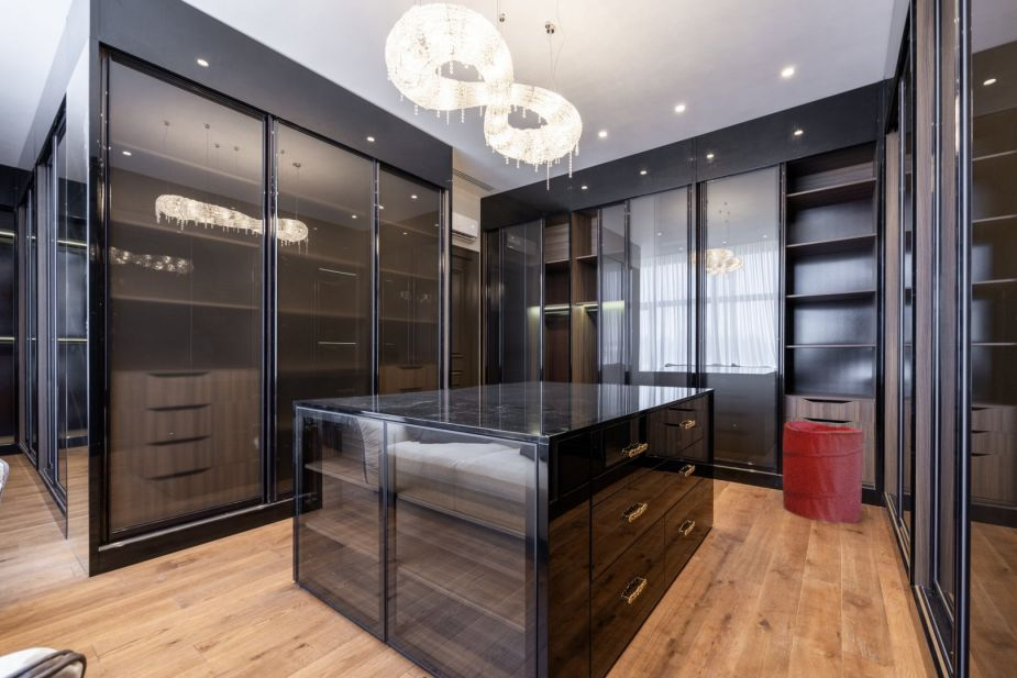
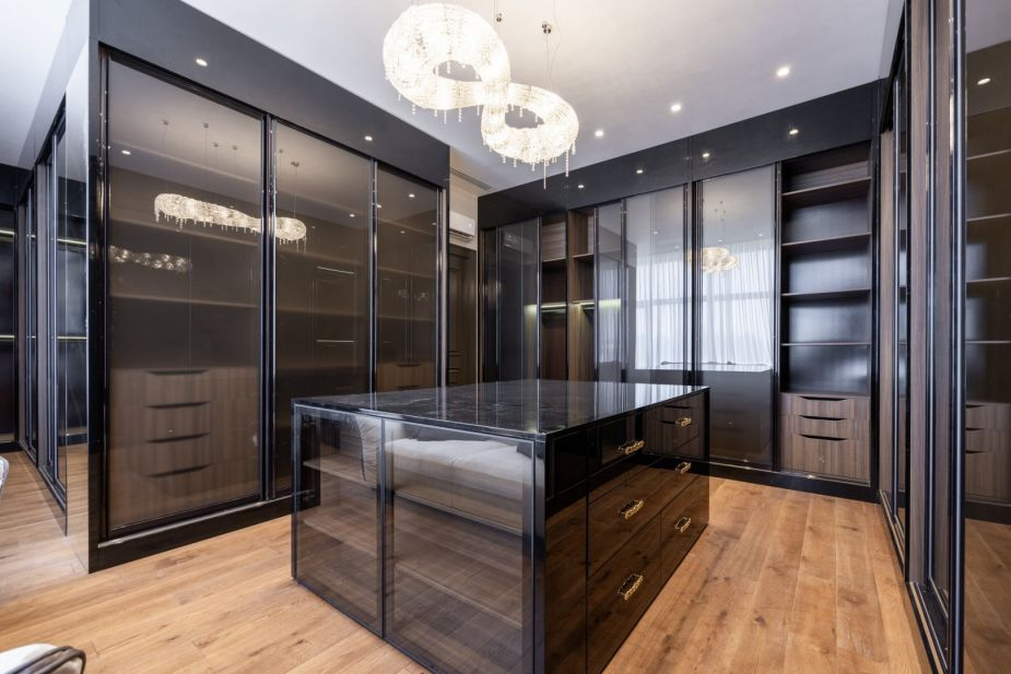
- laundry hamper (821, 467)
